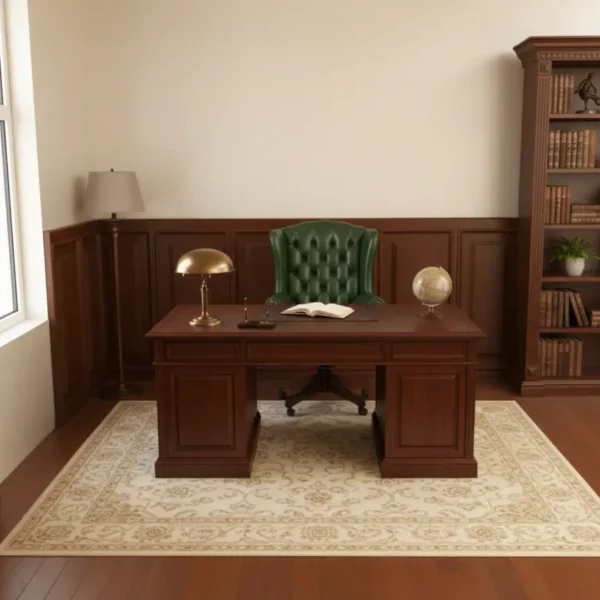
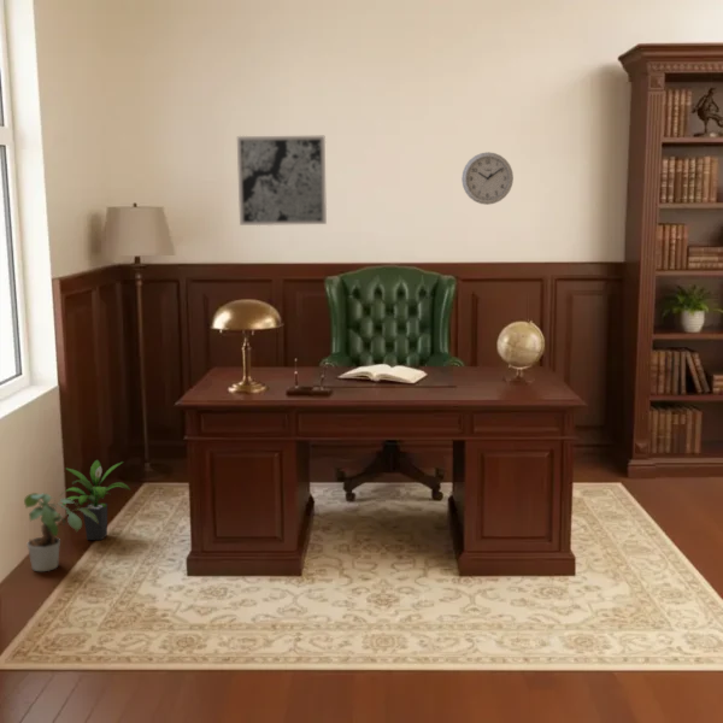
+ potted plant (94, 501)
+ wall art (282, 181)
+ potted plant (53, 530)
+ wall clock (487, 178)
